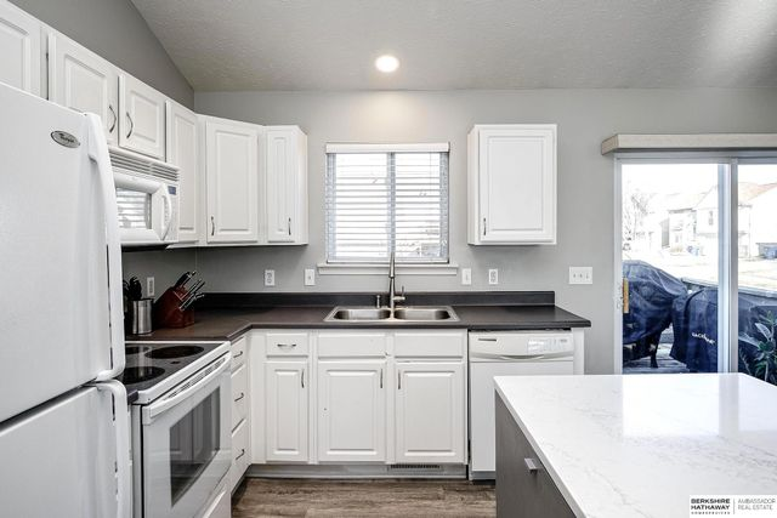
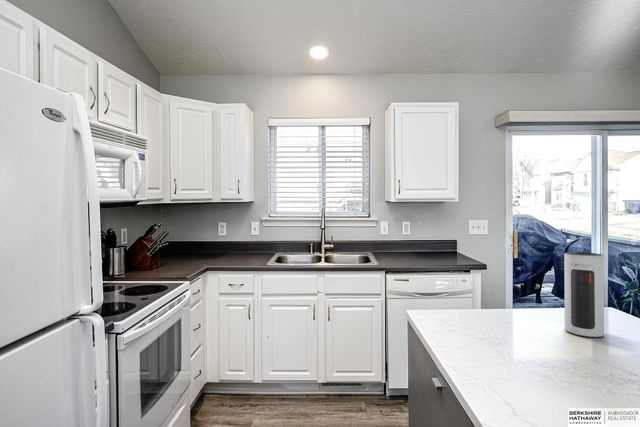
+ speaker (583, 292)
